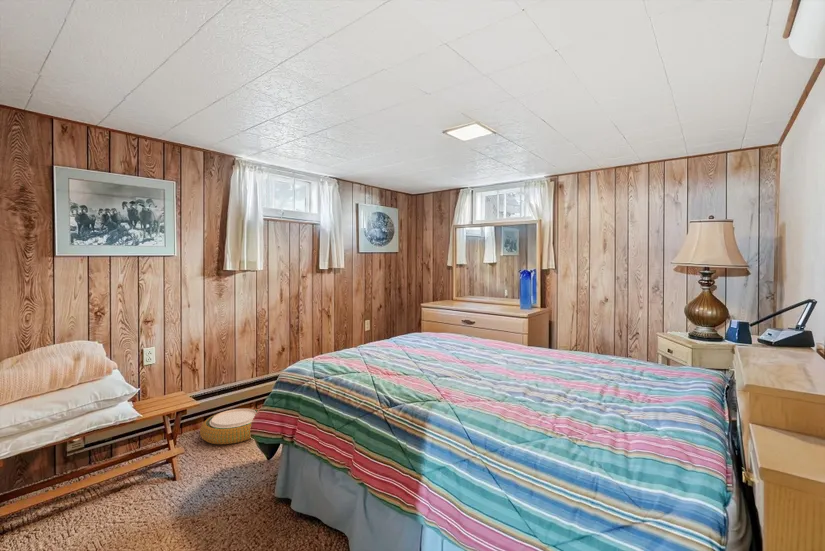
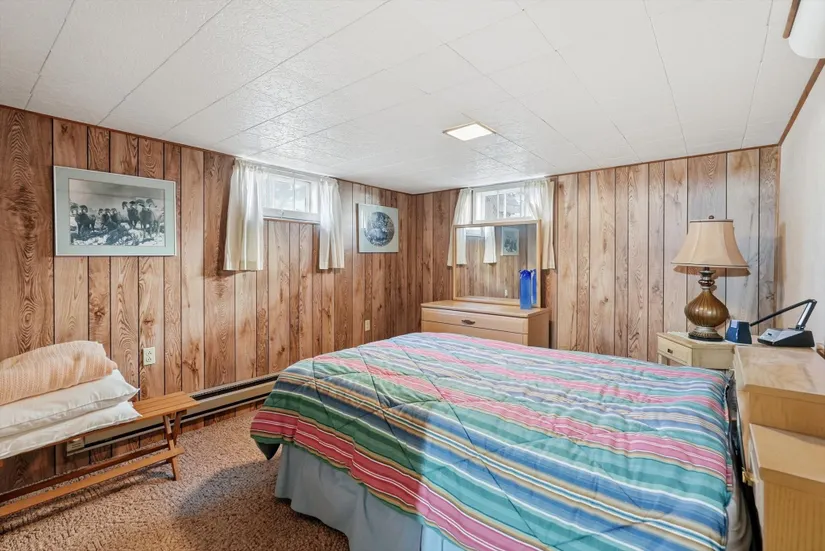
- woven basket (234, 424)
